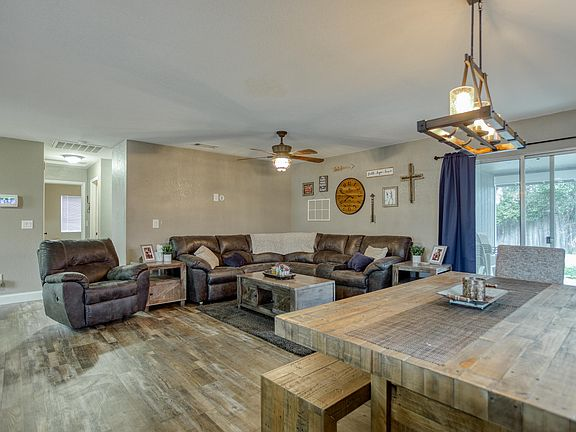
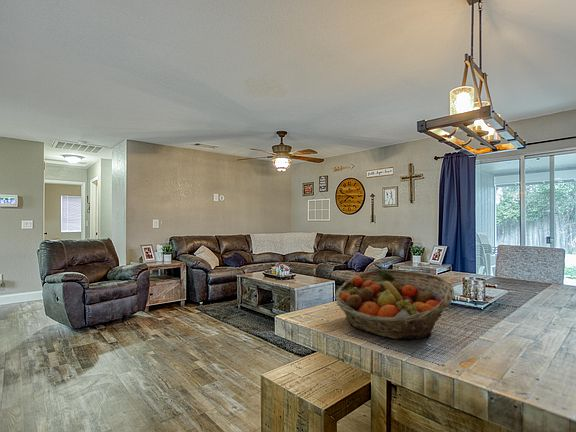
+ fruit basket (390, 300)
